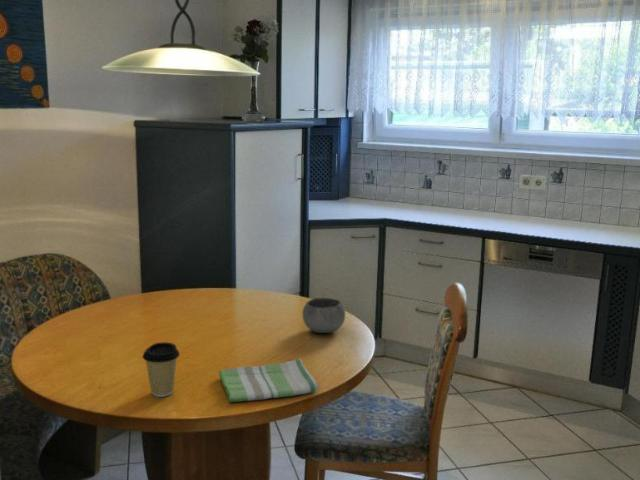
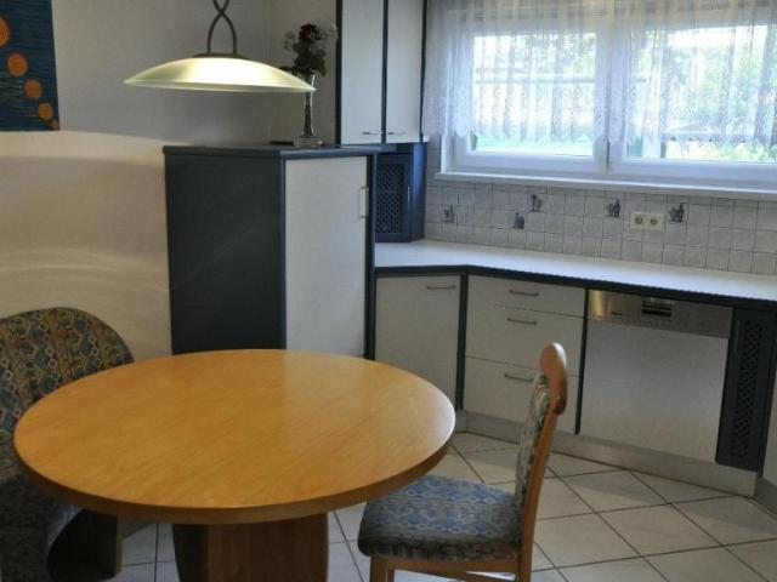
- coffee cup (161, 370)
- bowl (323, 316)
- dish towel (267, 379)
